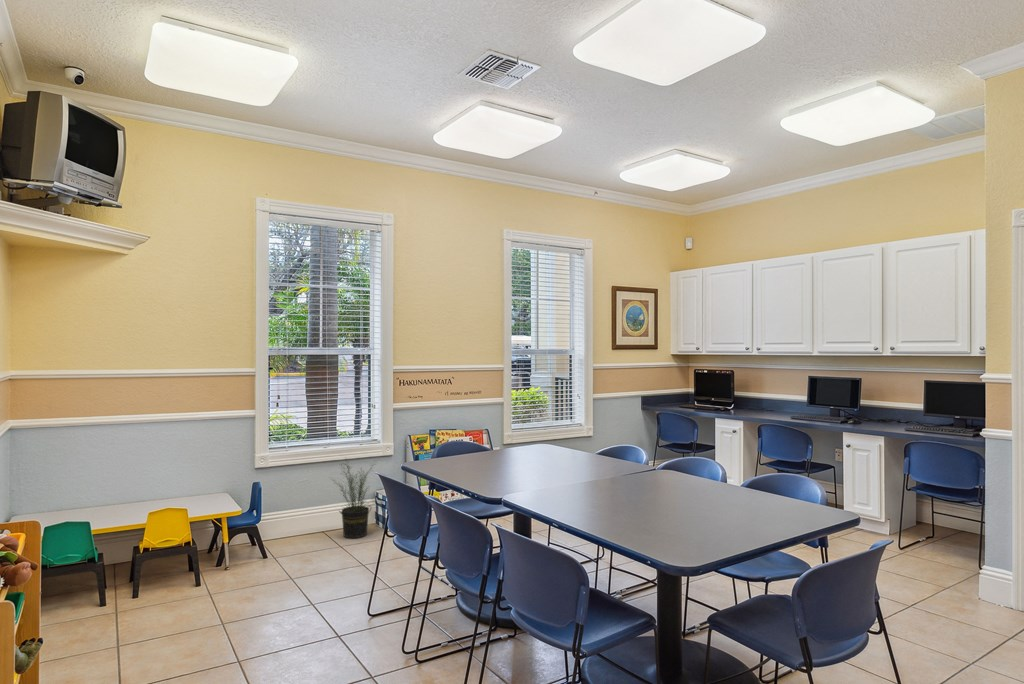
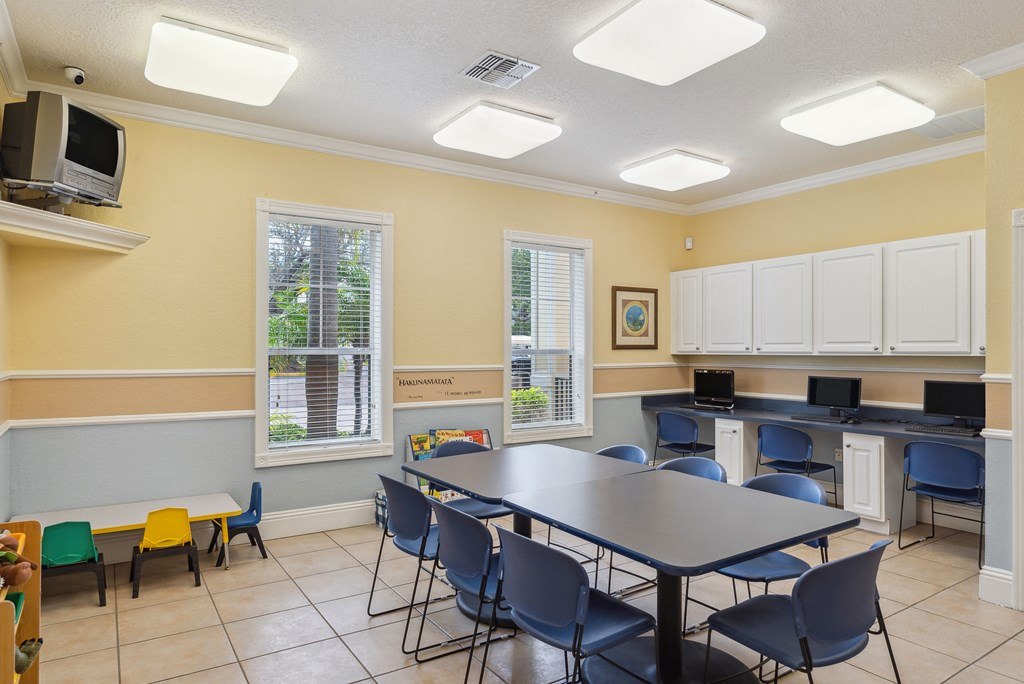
- potted plant (353, 496)
